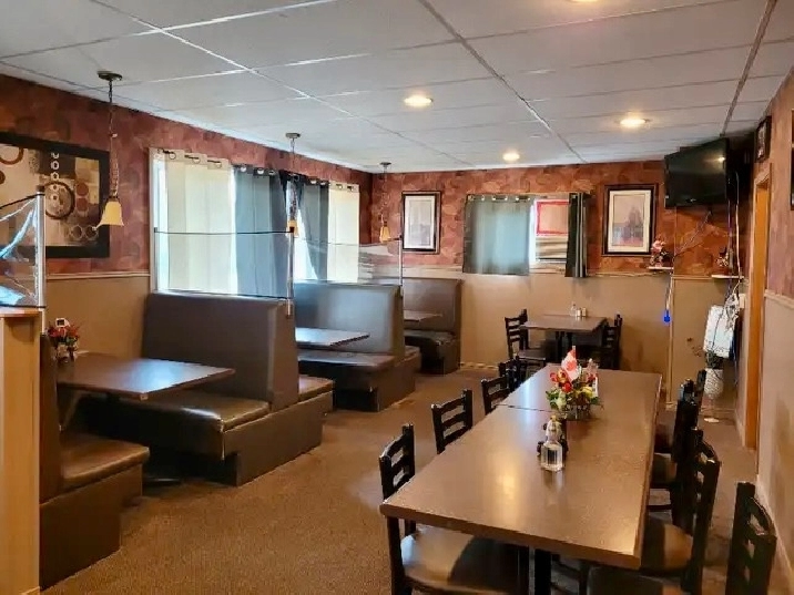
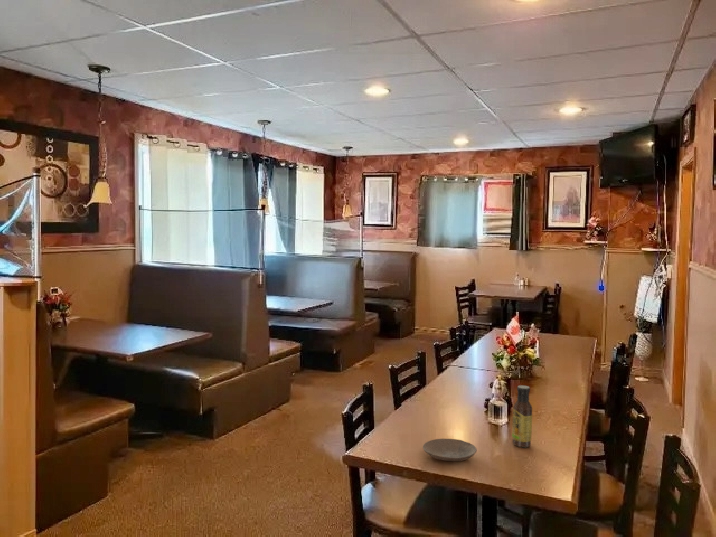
+ sauce bottle (522, 415)
+ plate (449, 451)
